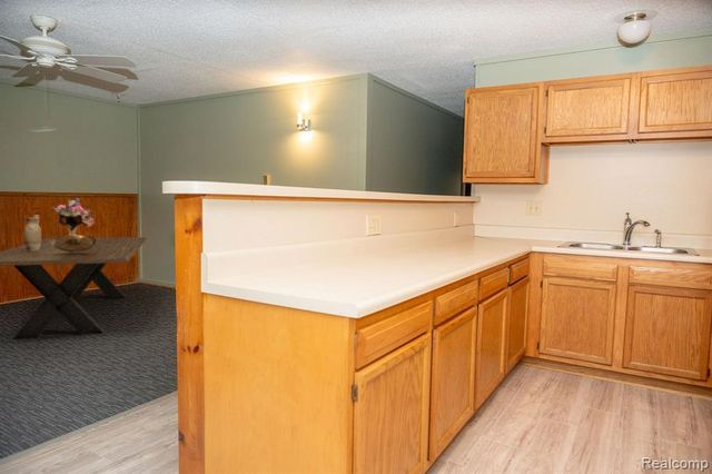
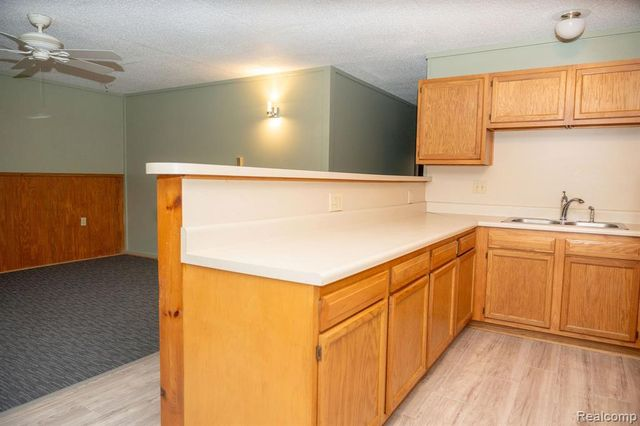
- ceramic jug (33, 231)
- bouquet (73, 225)
- dining table (79, 280)
